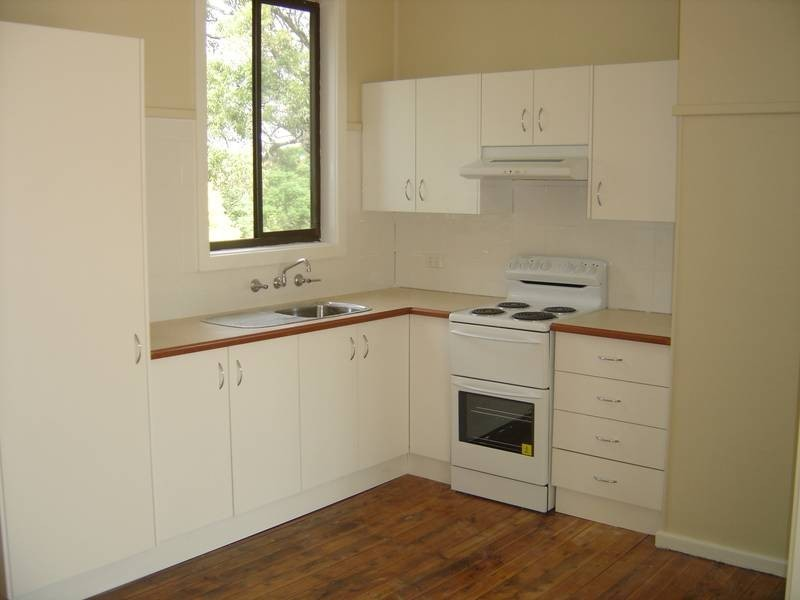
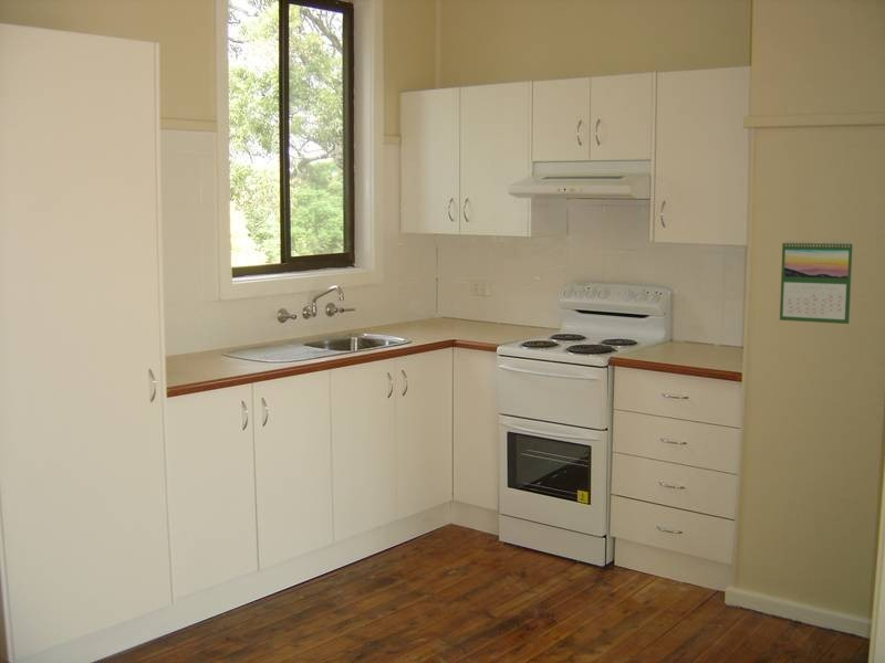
+ calendar (815, 281)
